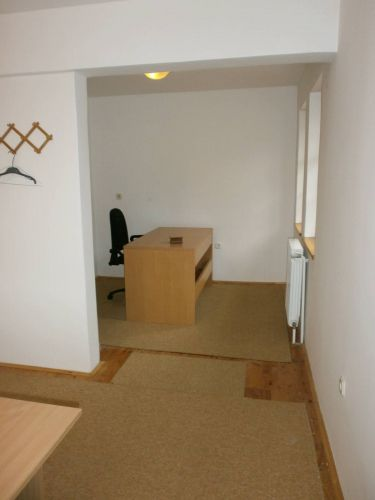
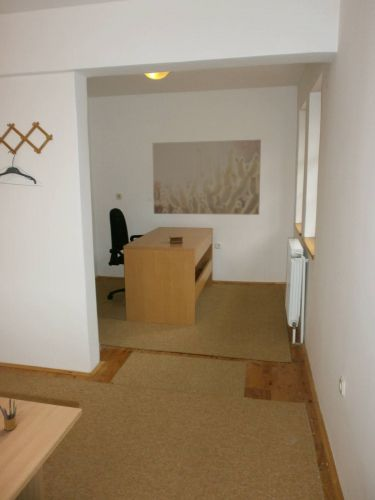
+ wall art (205, 178)
+ pencil box (9, 414)
